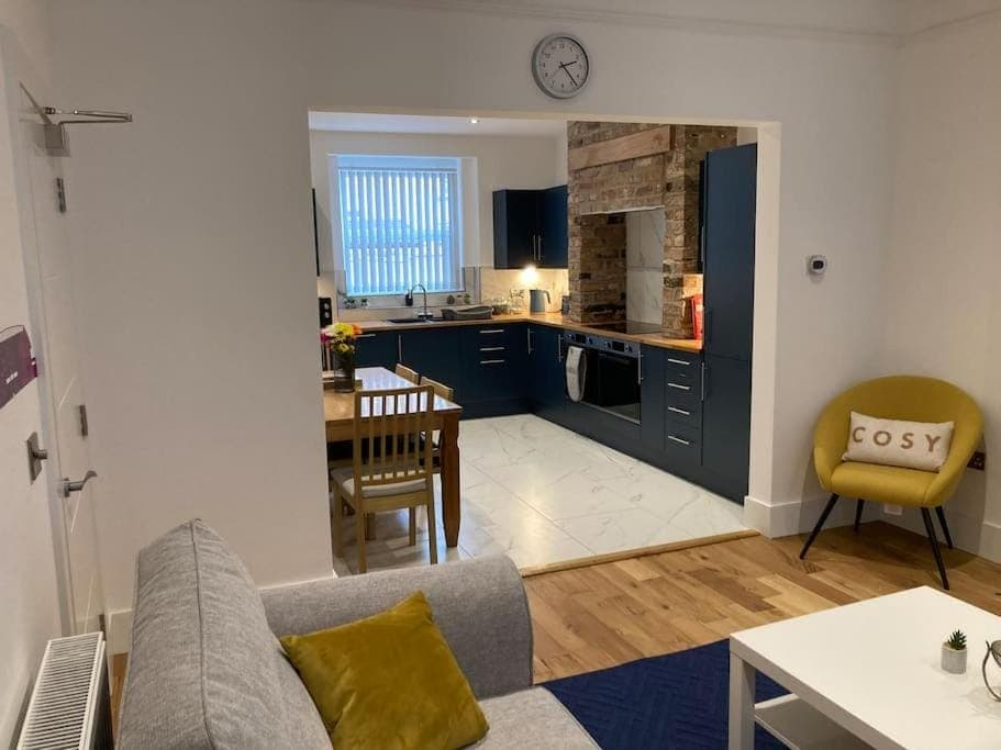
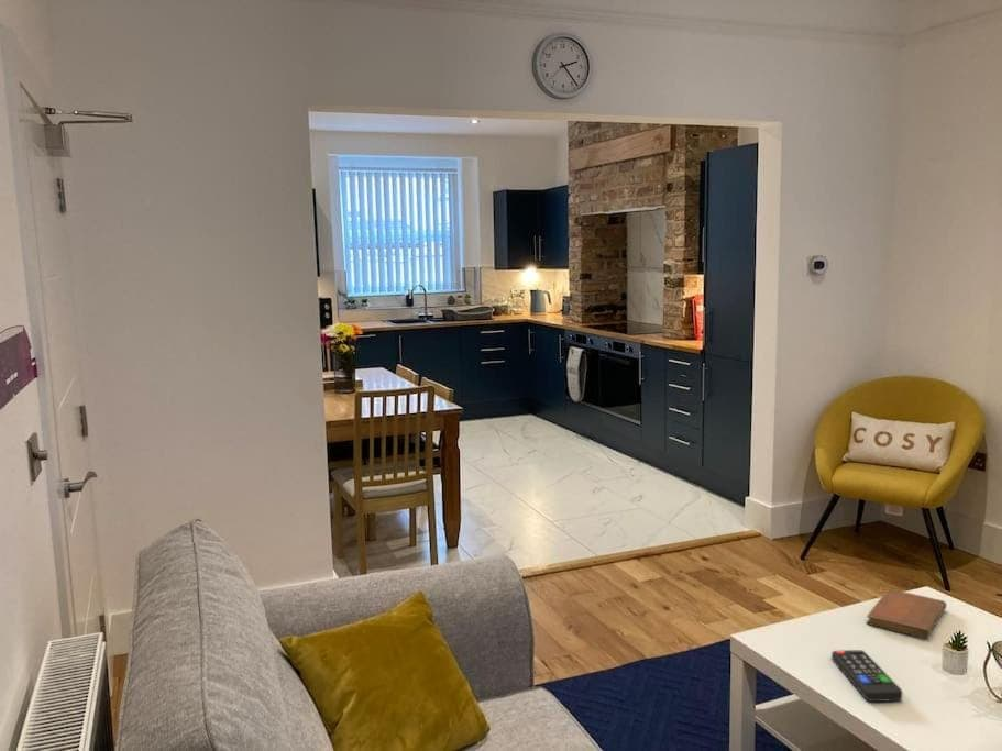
+ notebook (906, 611)
+ remote control (865, 673)
